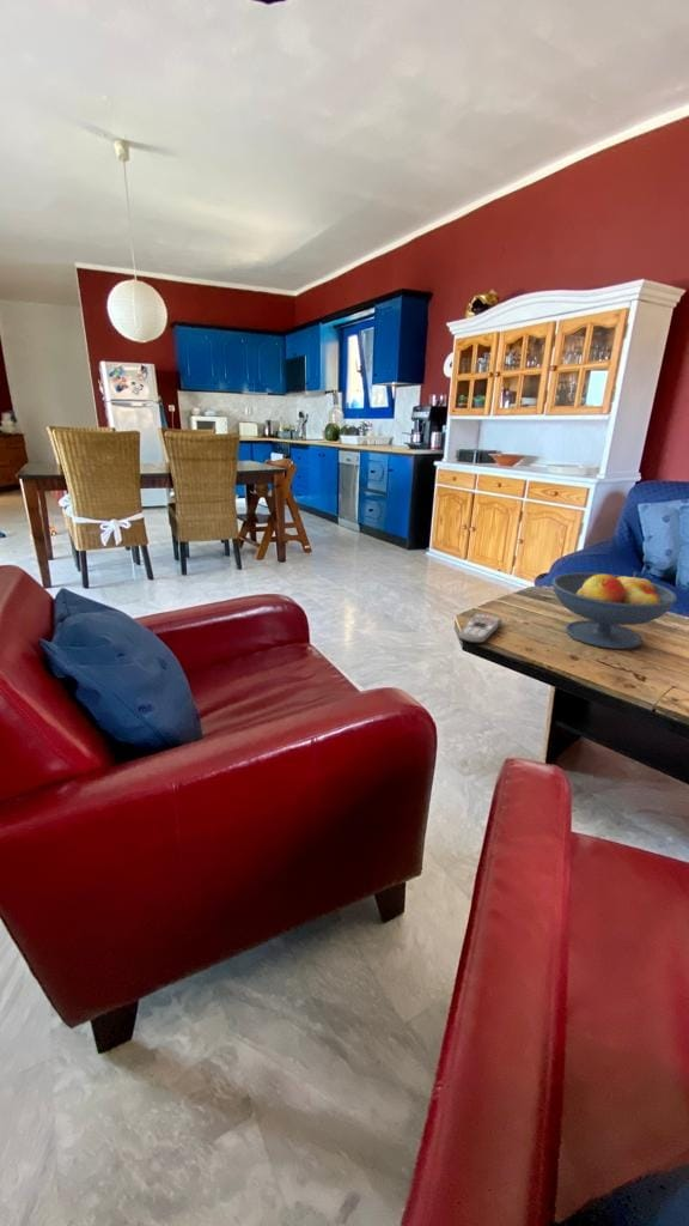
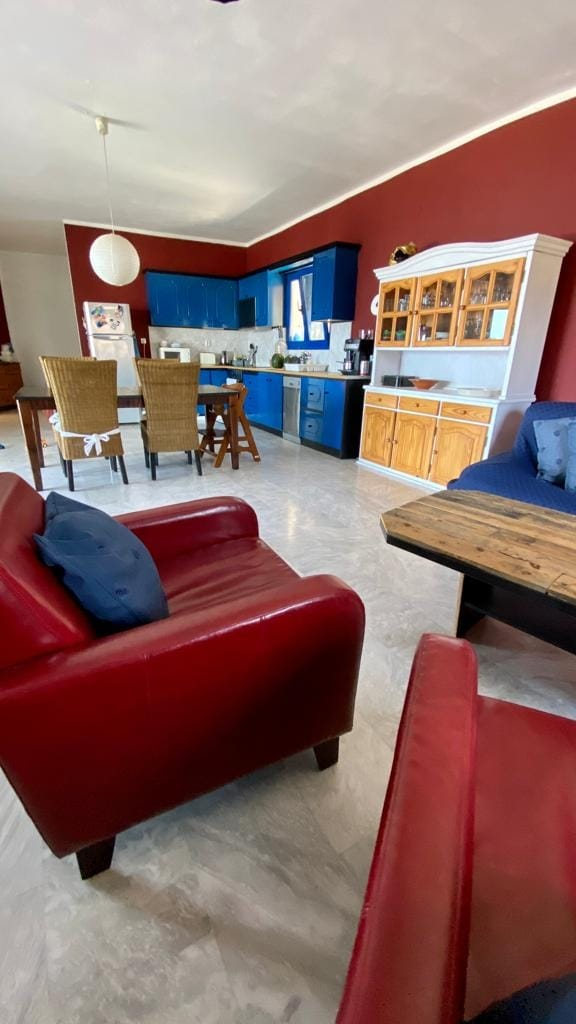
- remote control (478, 627)
- fruit bowl (609, 602)
